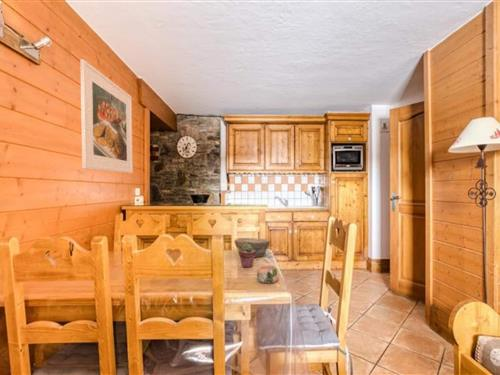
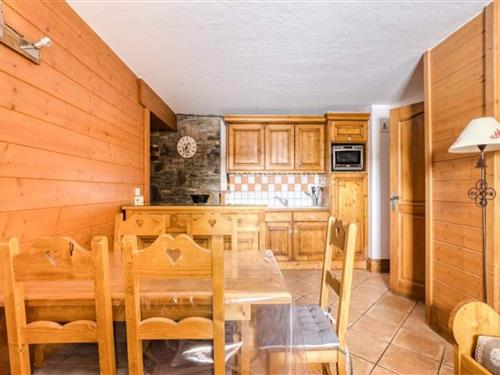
- mug (268, 274)
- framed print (111, 126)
- potted succulent (247, 255)
- bowl (252, 246)
